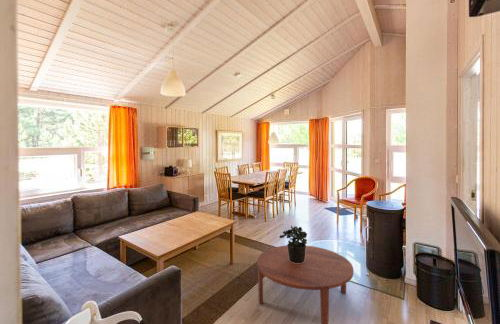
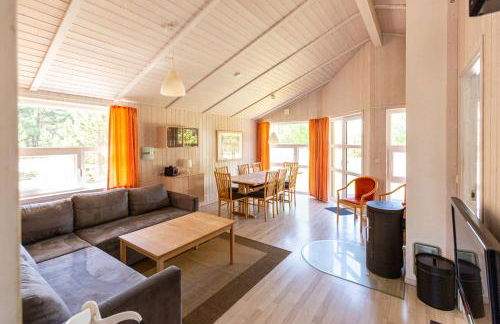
- potted plant (294, 242)
- coffee table (303, 279)
